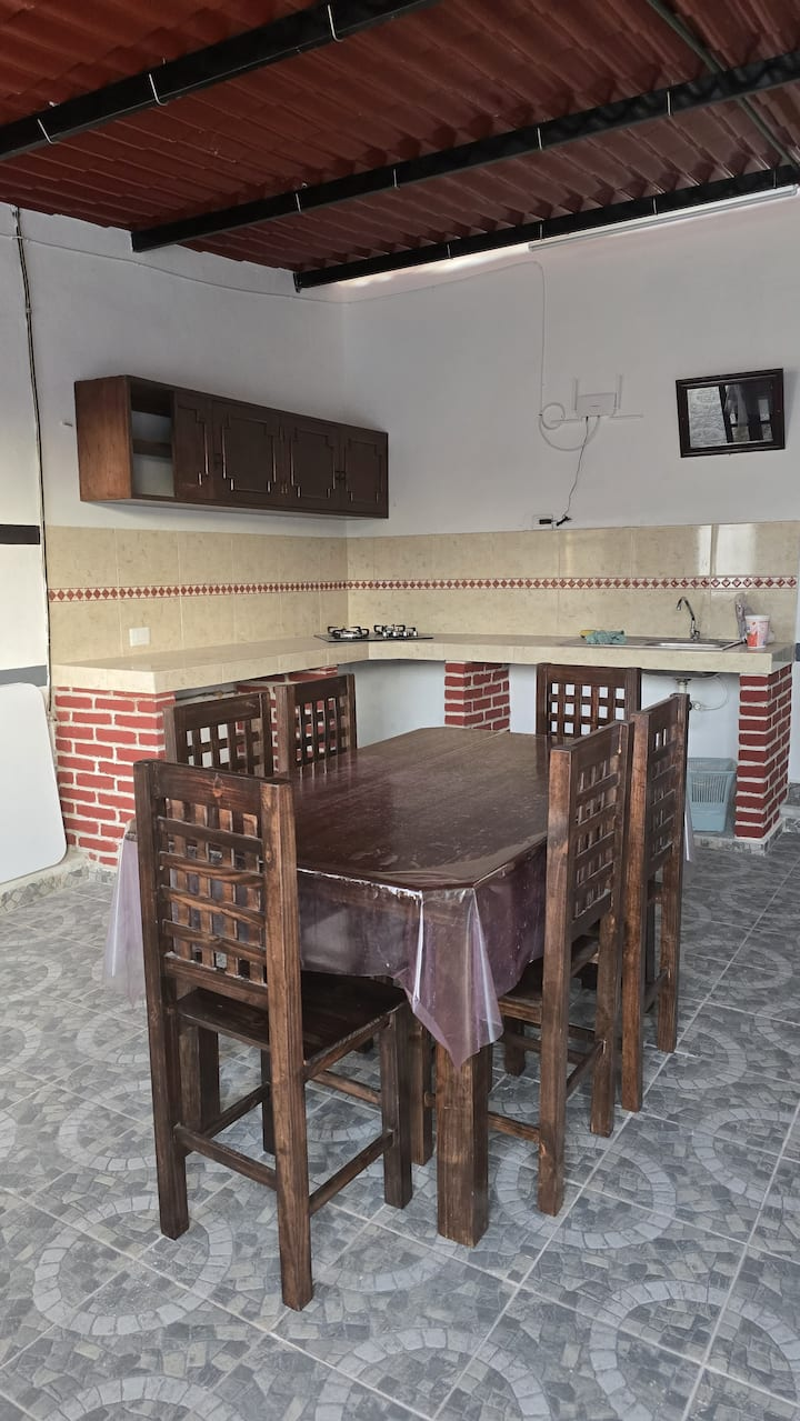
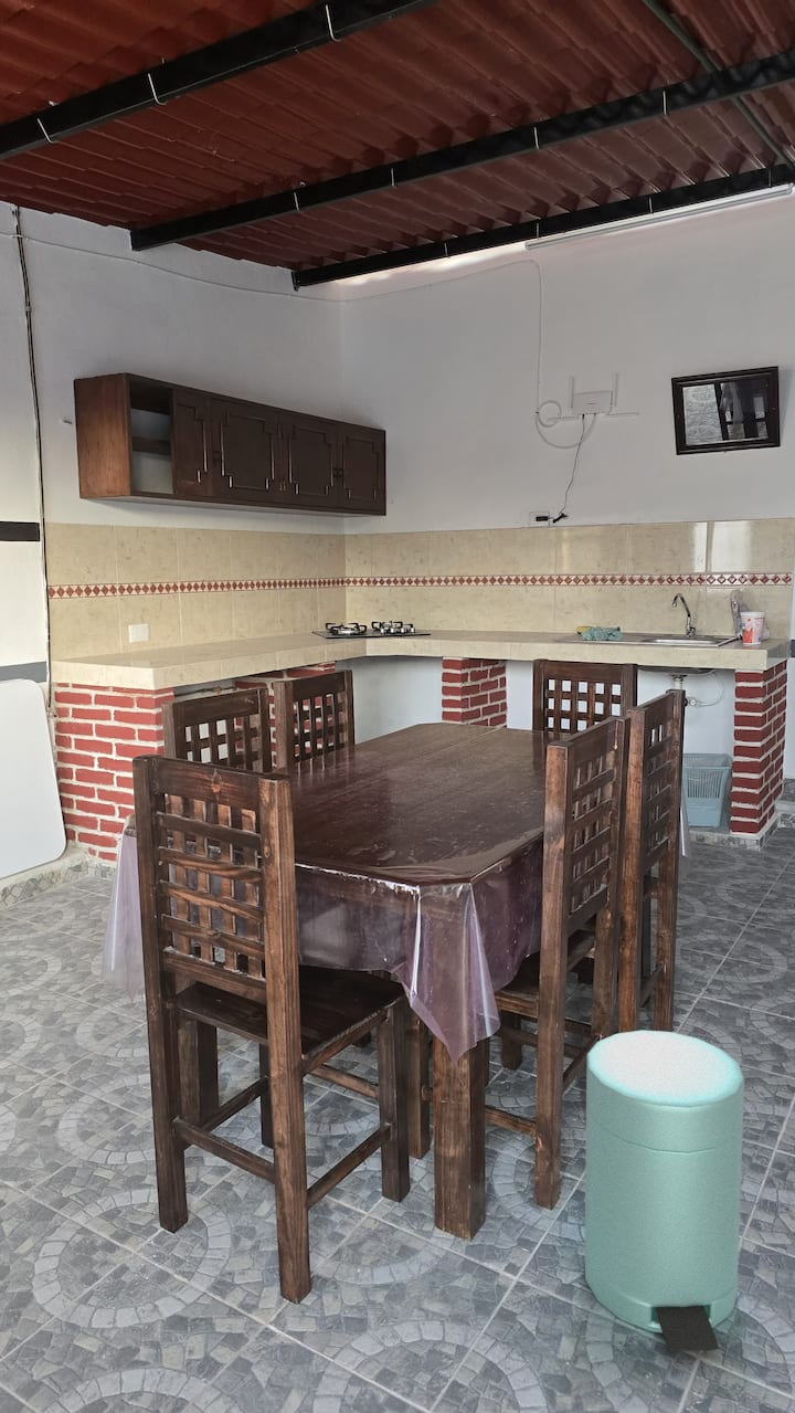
+ trash can (665, 1180)
